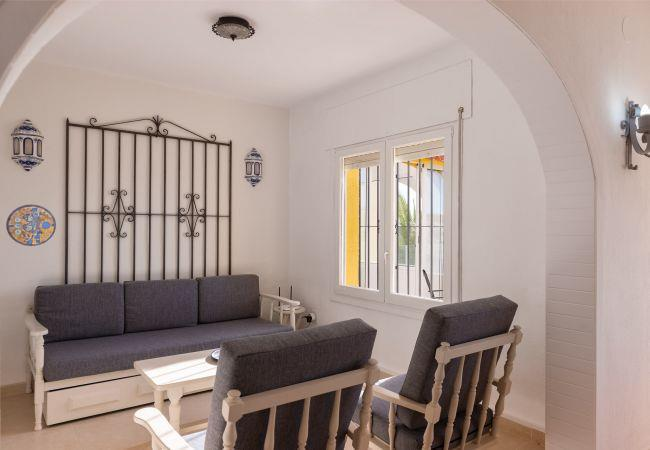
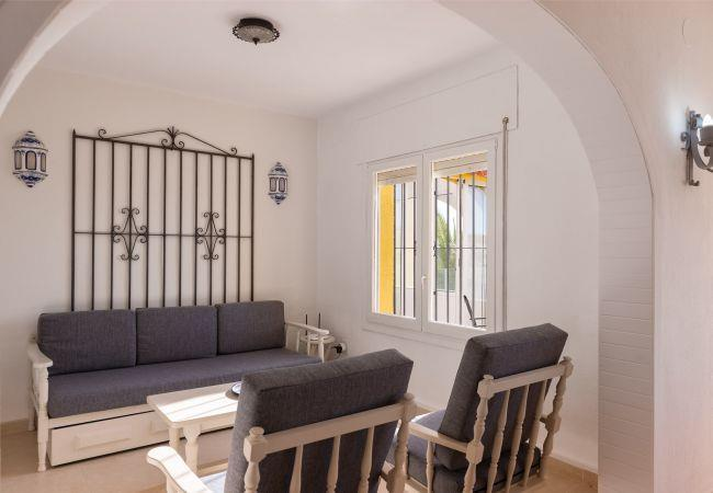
- manhole cover (31, 225)
